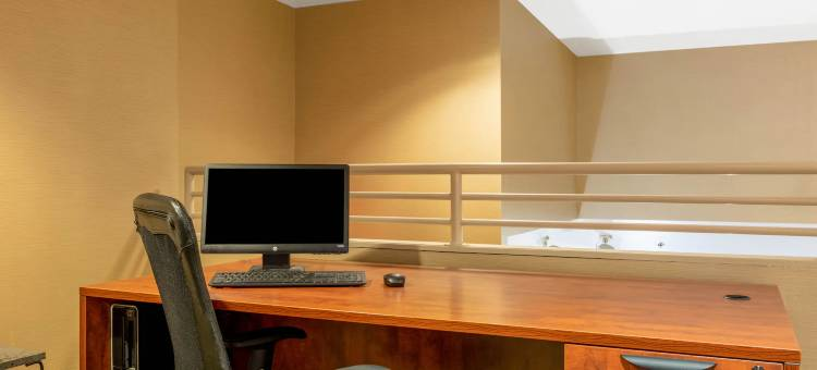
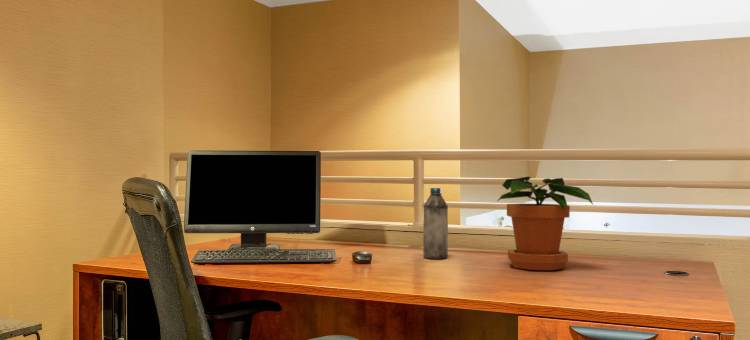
+ water bottle (435, 222)
+ potted plant (543, 222)
